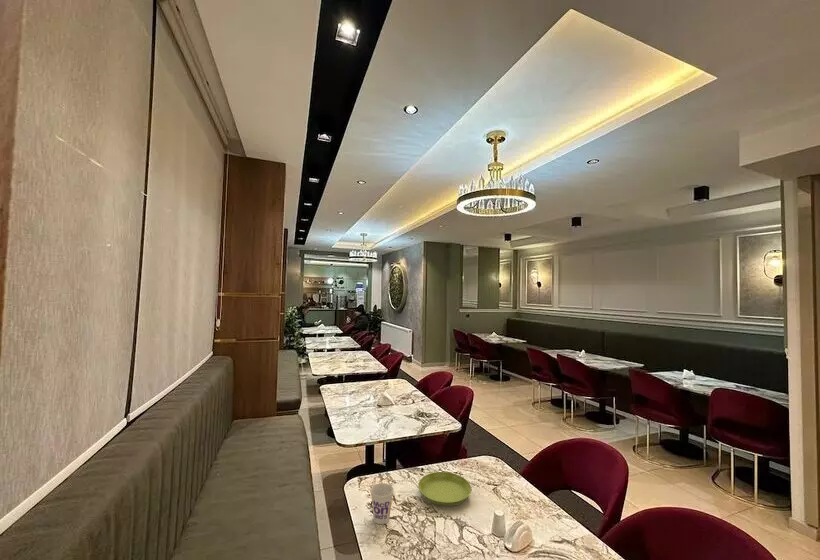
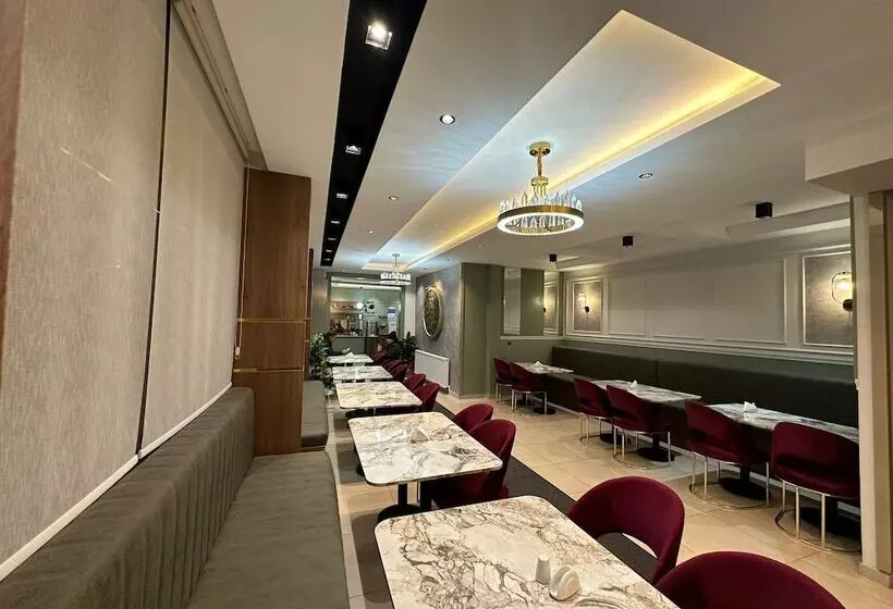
- saucer (444, 489)
- cup (381, 504)
